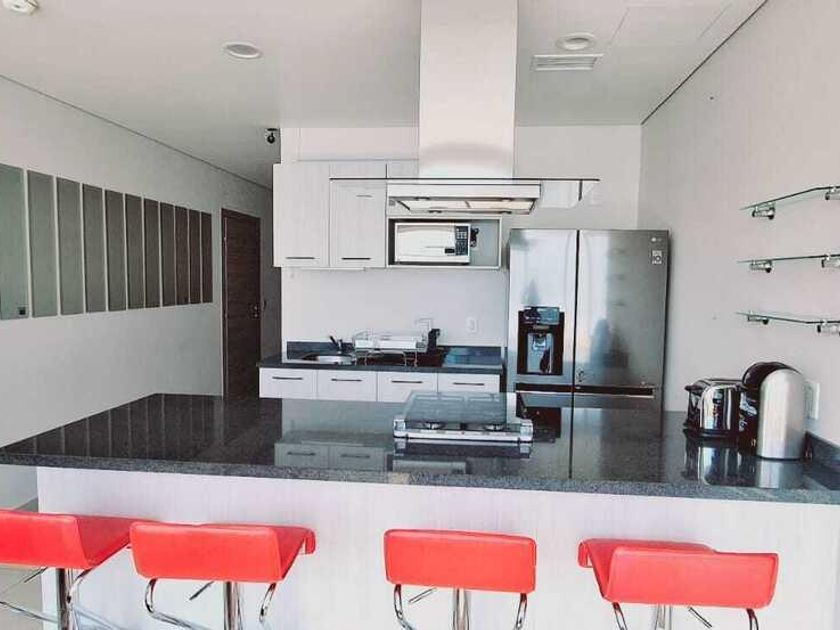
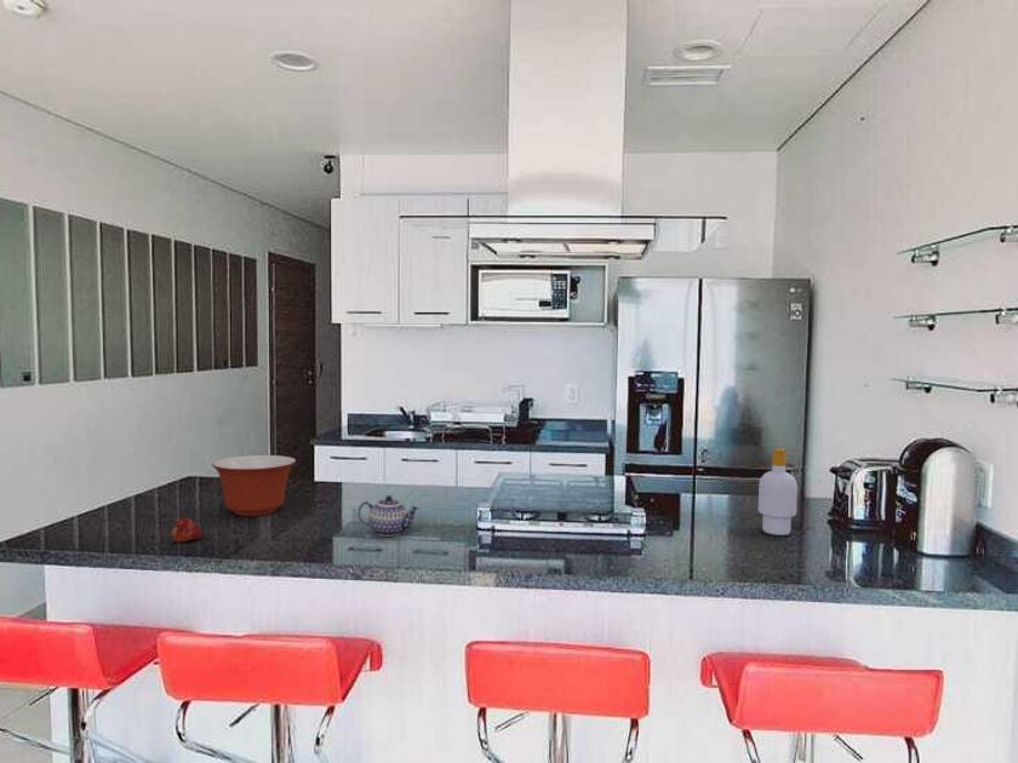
+ fruit (185, 529)
+ teapot (388, 514)
+ soap bottle (777, 490)
+ mixing bowl (254, 486)
